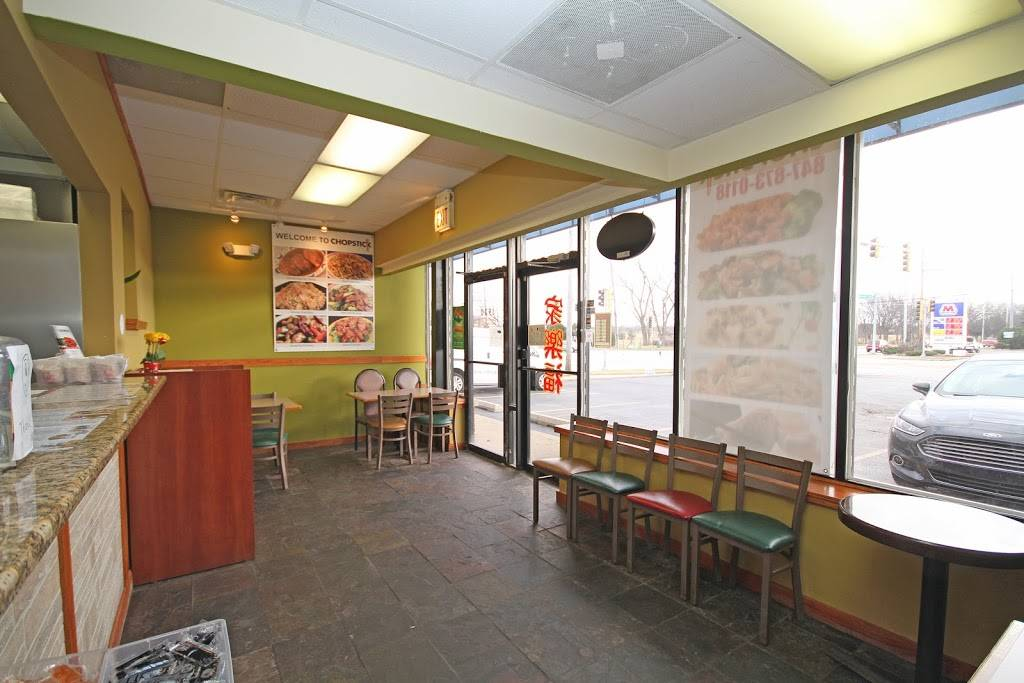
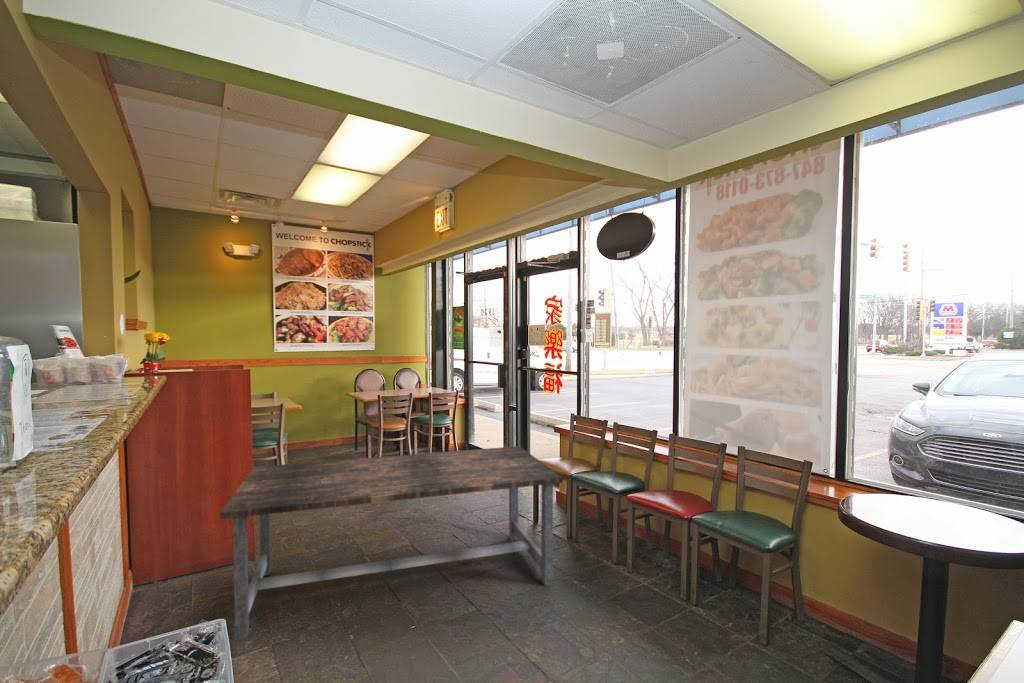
+ dining table (403, 499)
